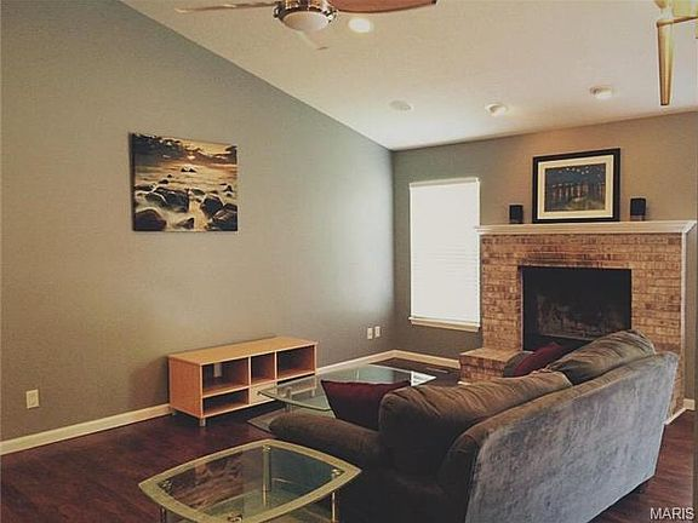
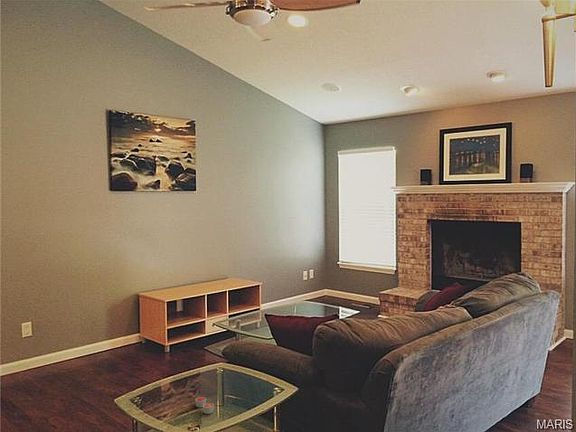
+ candle (204, 404)
